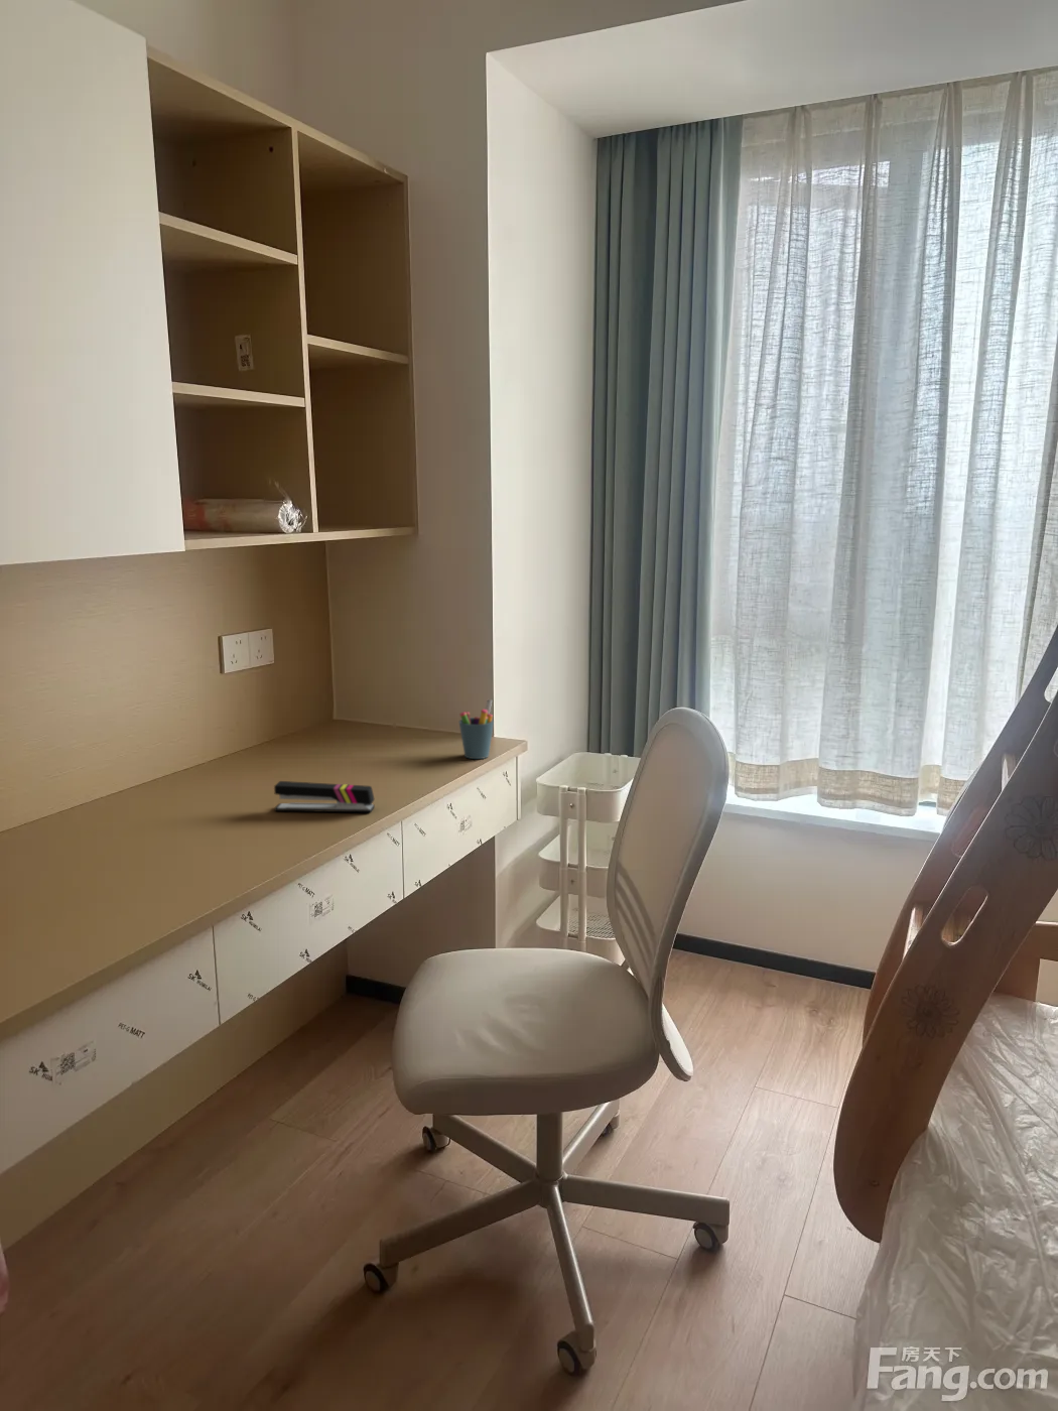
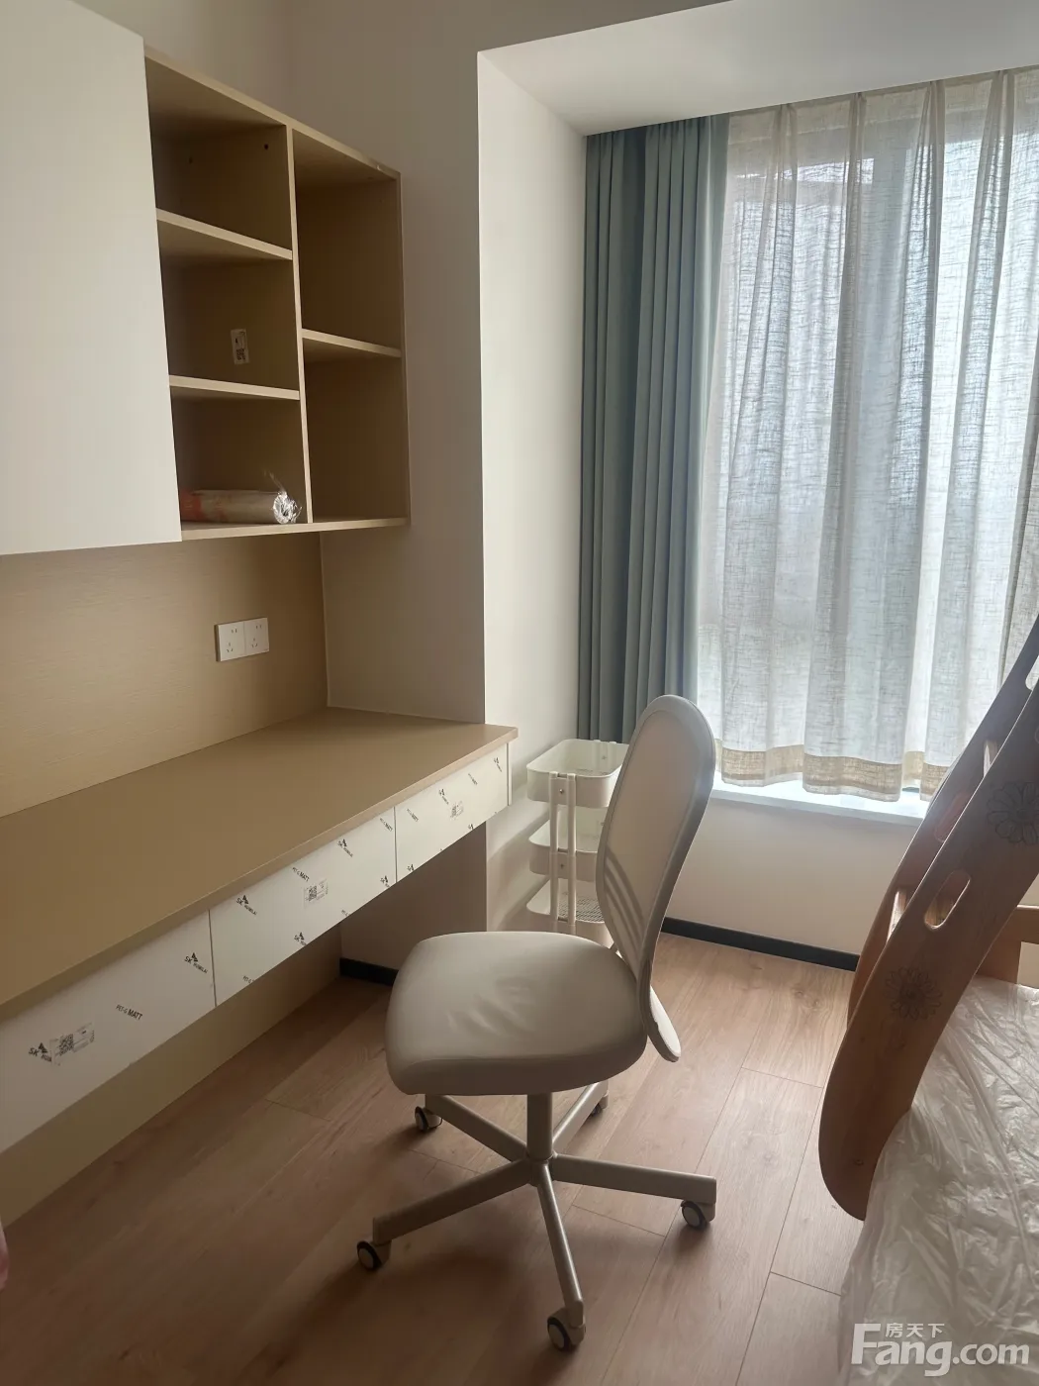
- pen holder (477, 729)
- stapler (323, 797)
